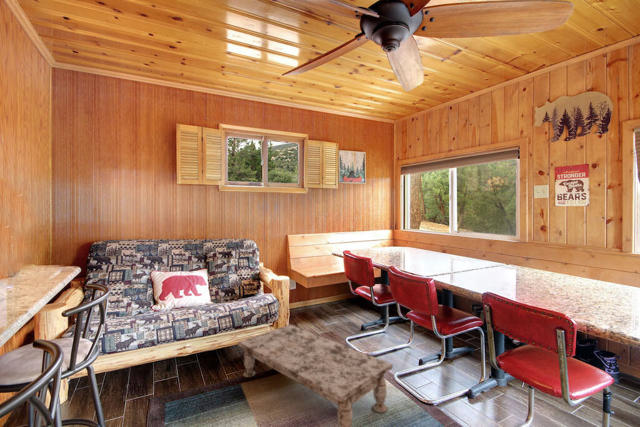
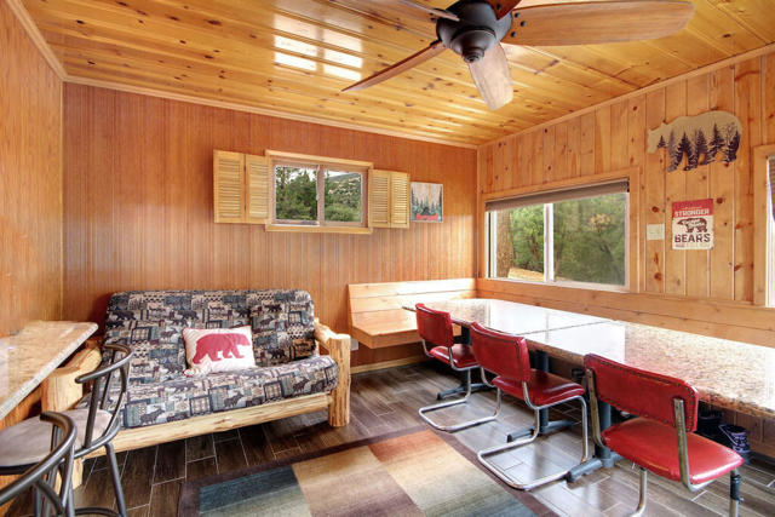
- coffee table (308, 370)
